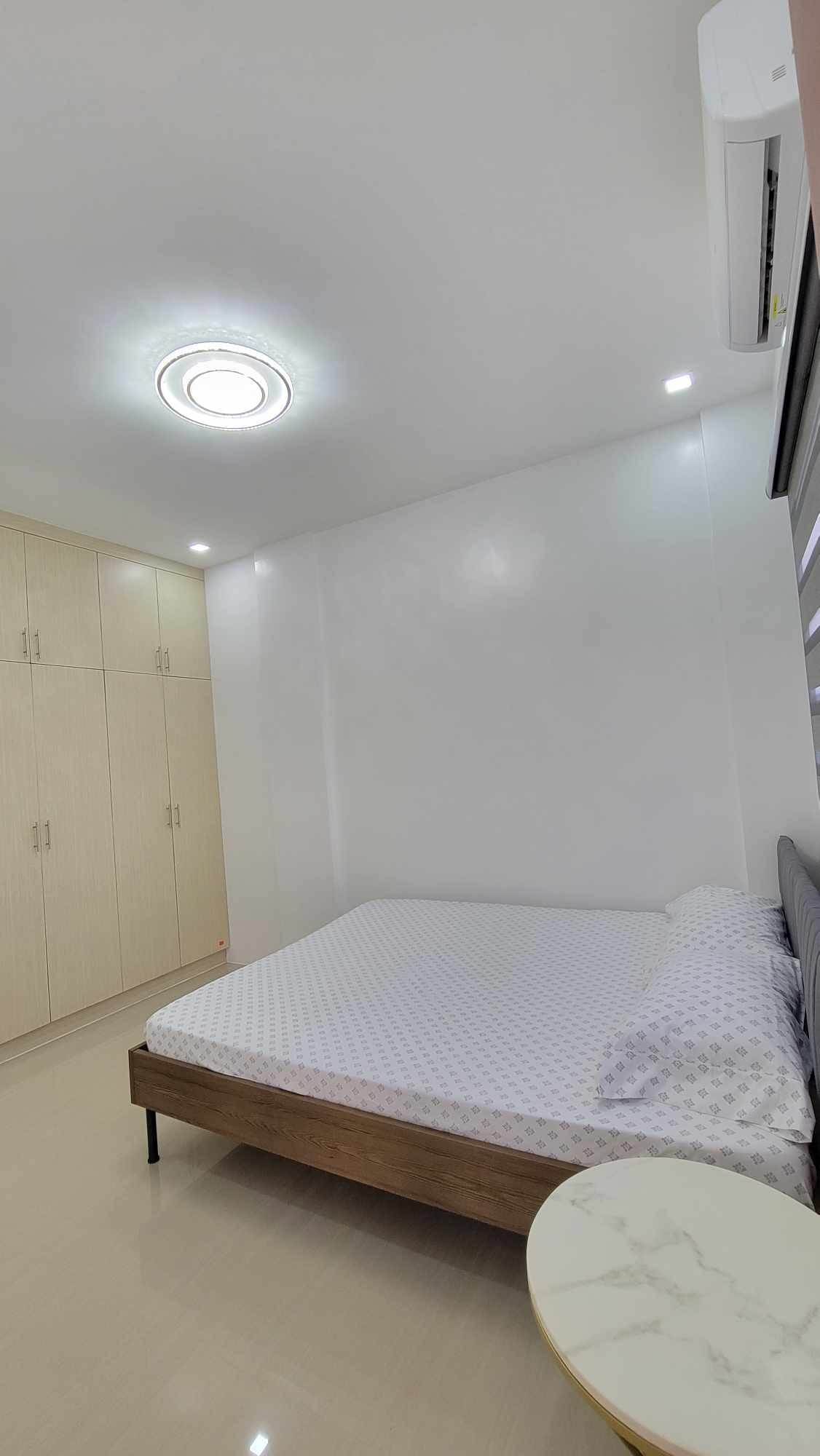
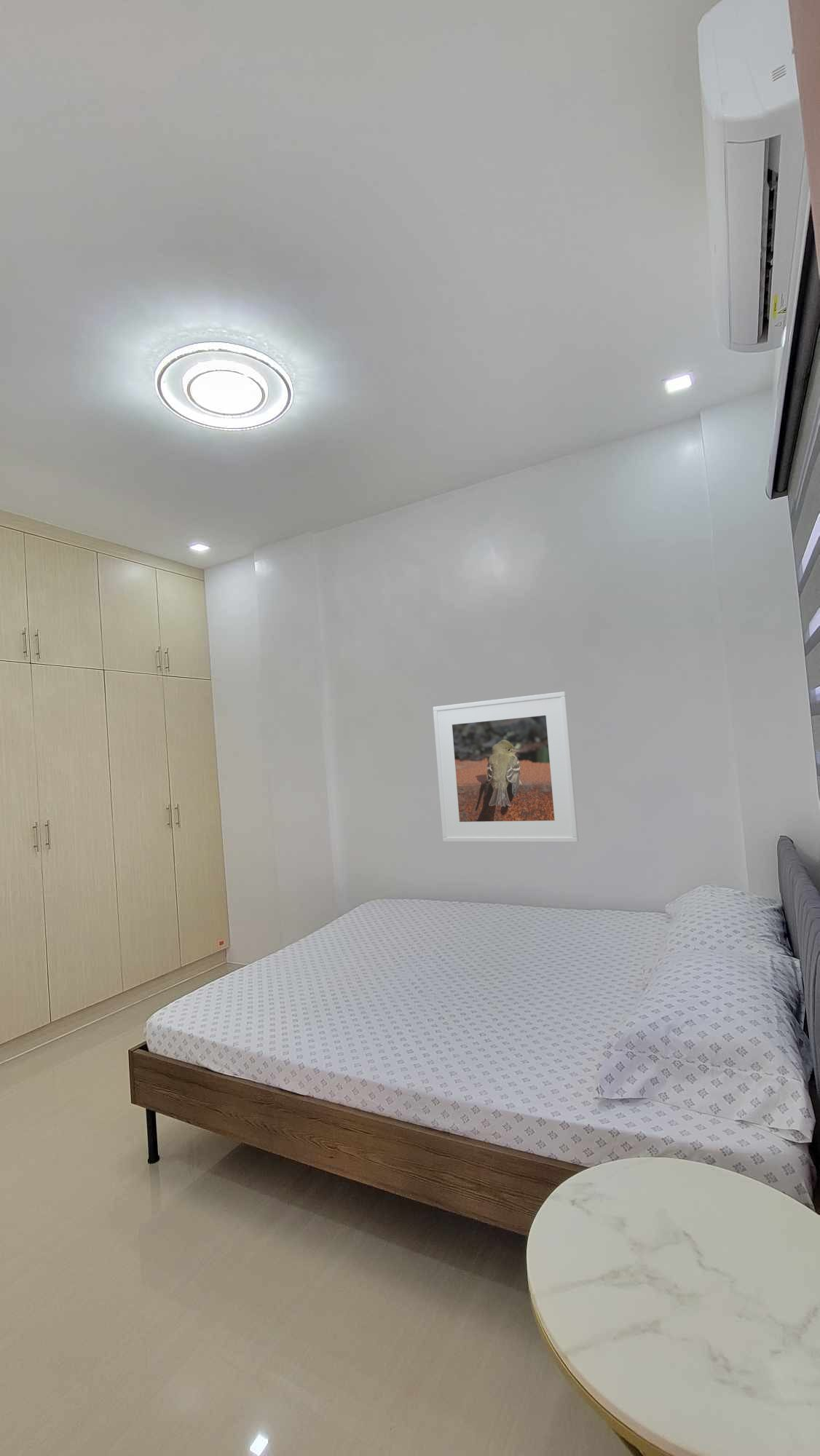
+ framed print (501, 770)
